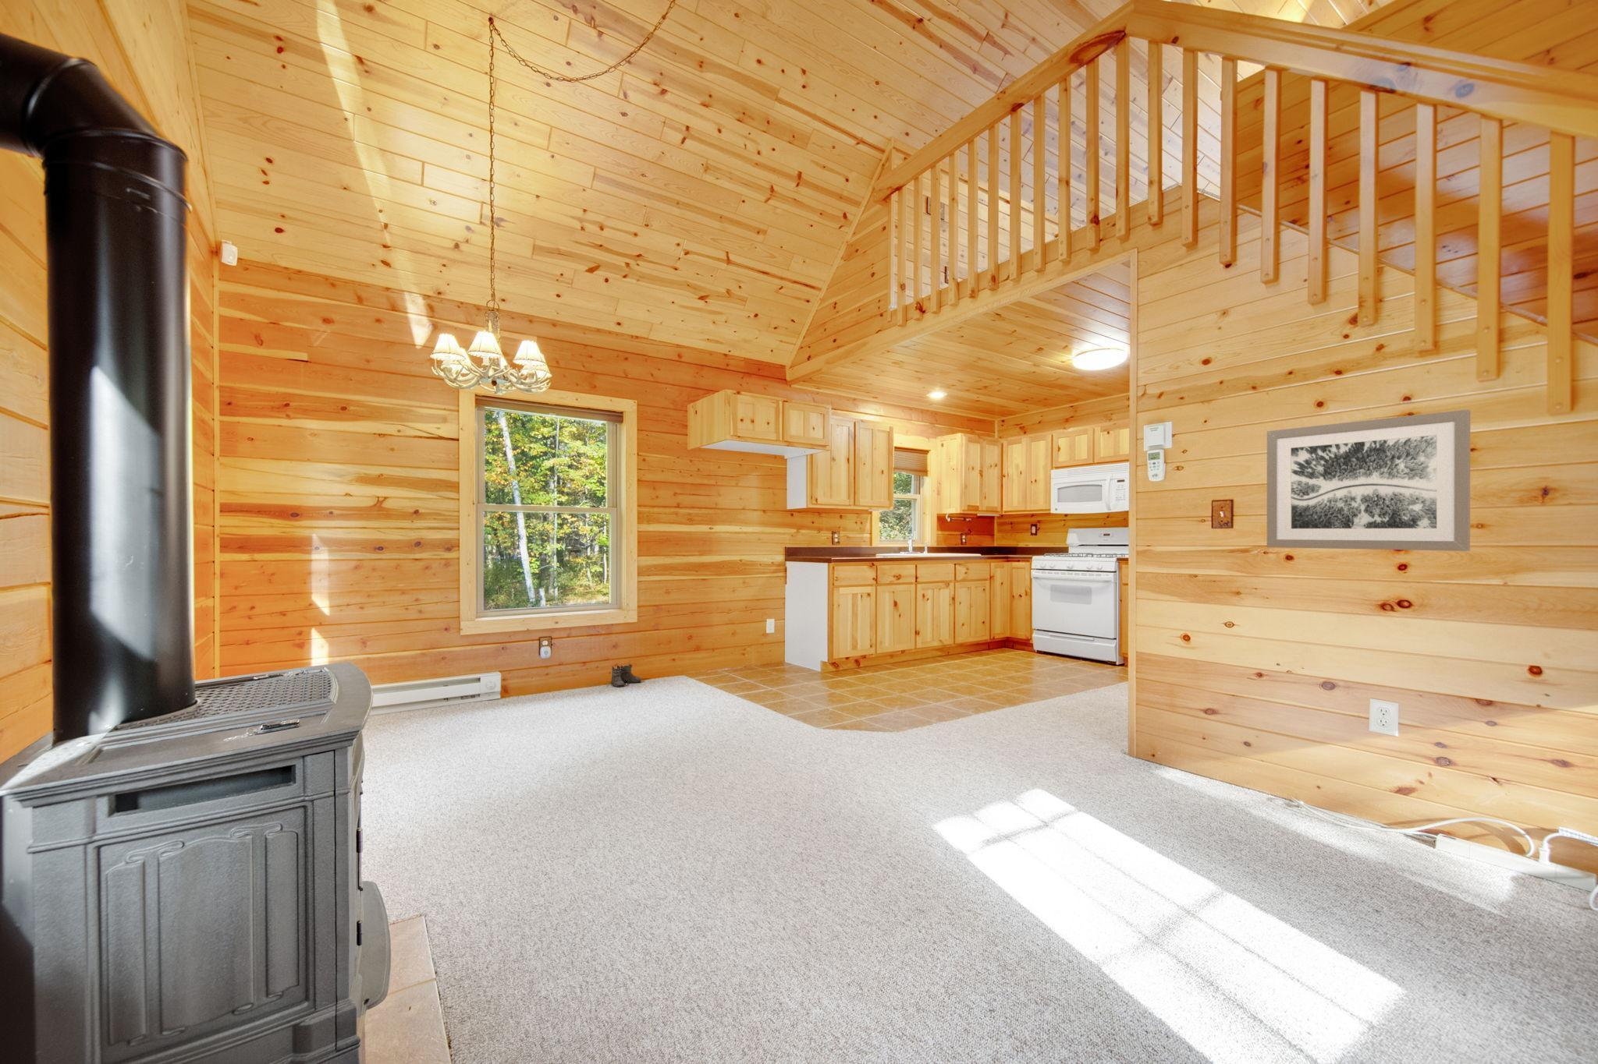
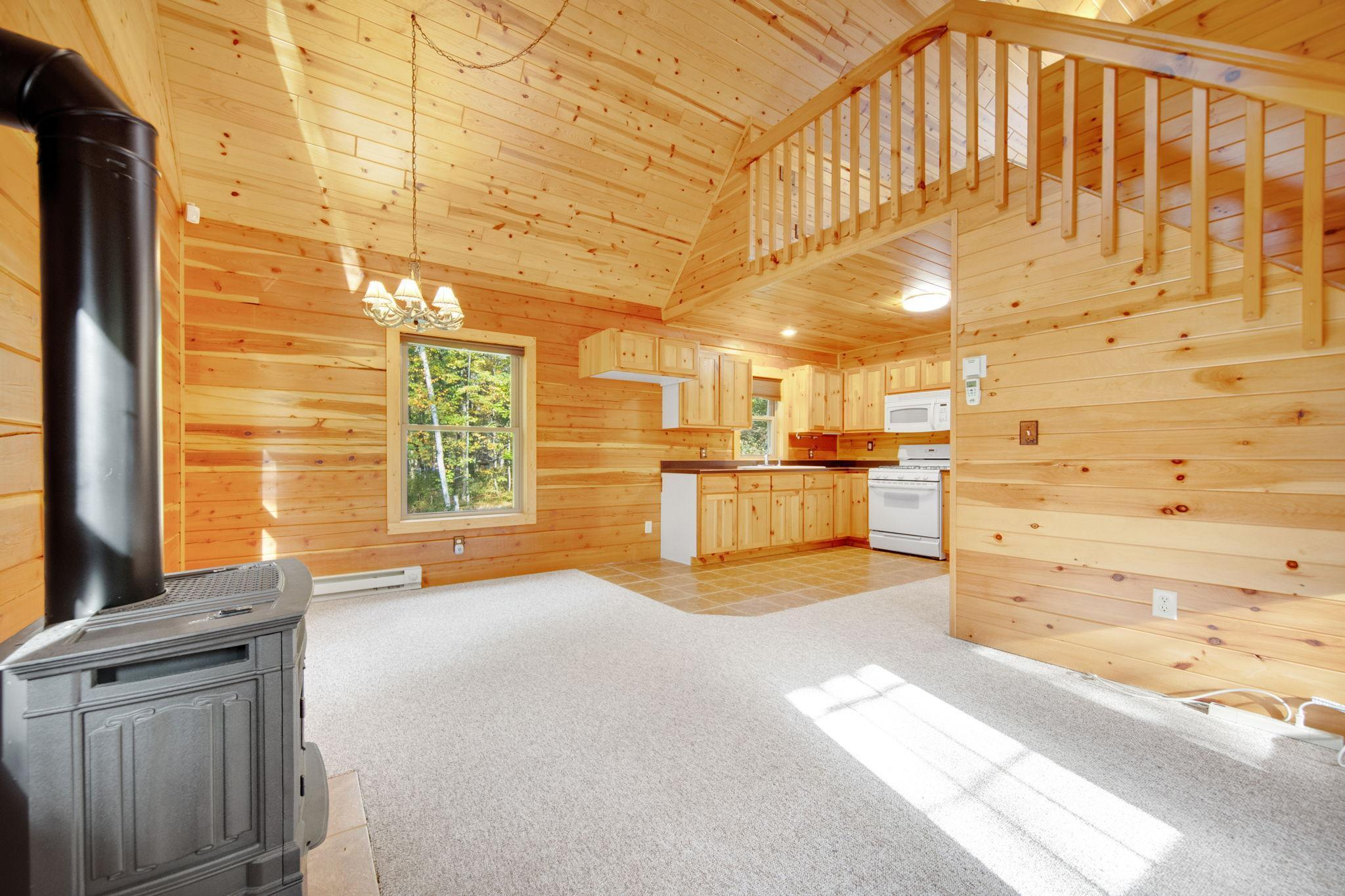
- boots (624, 674)
- wall art (1358, 484)
